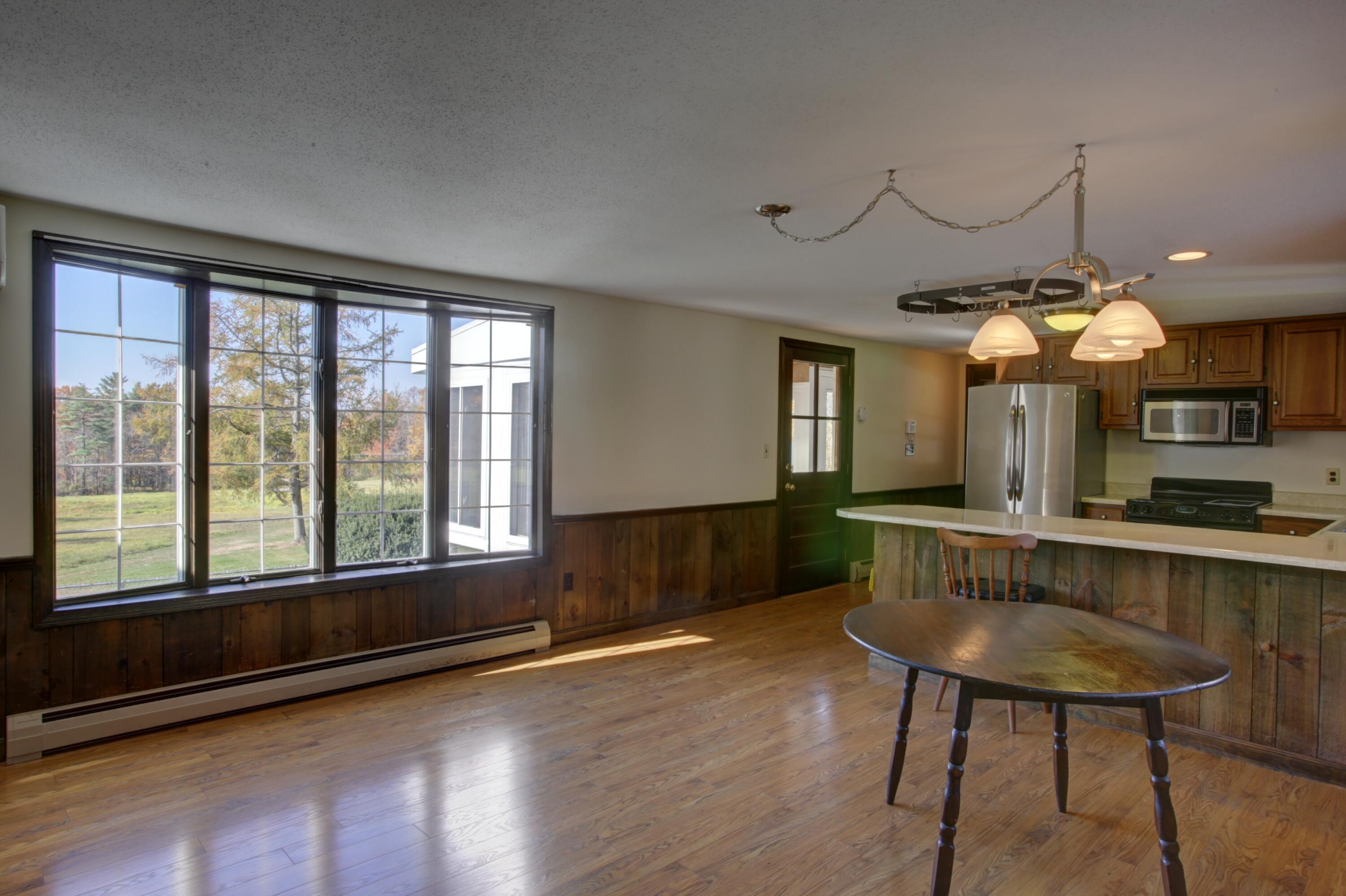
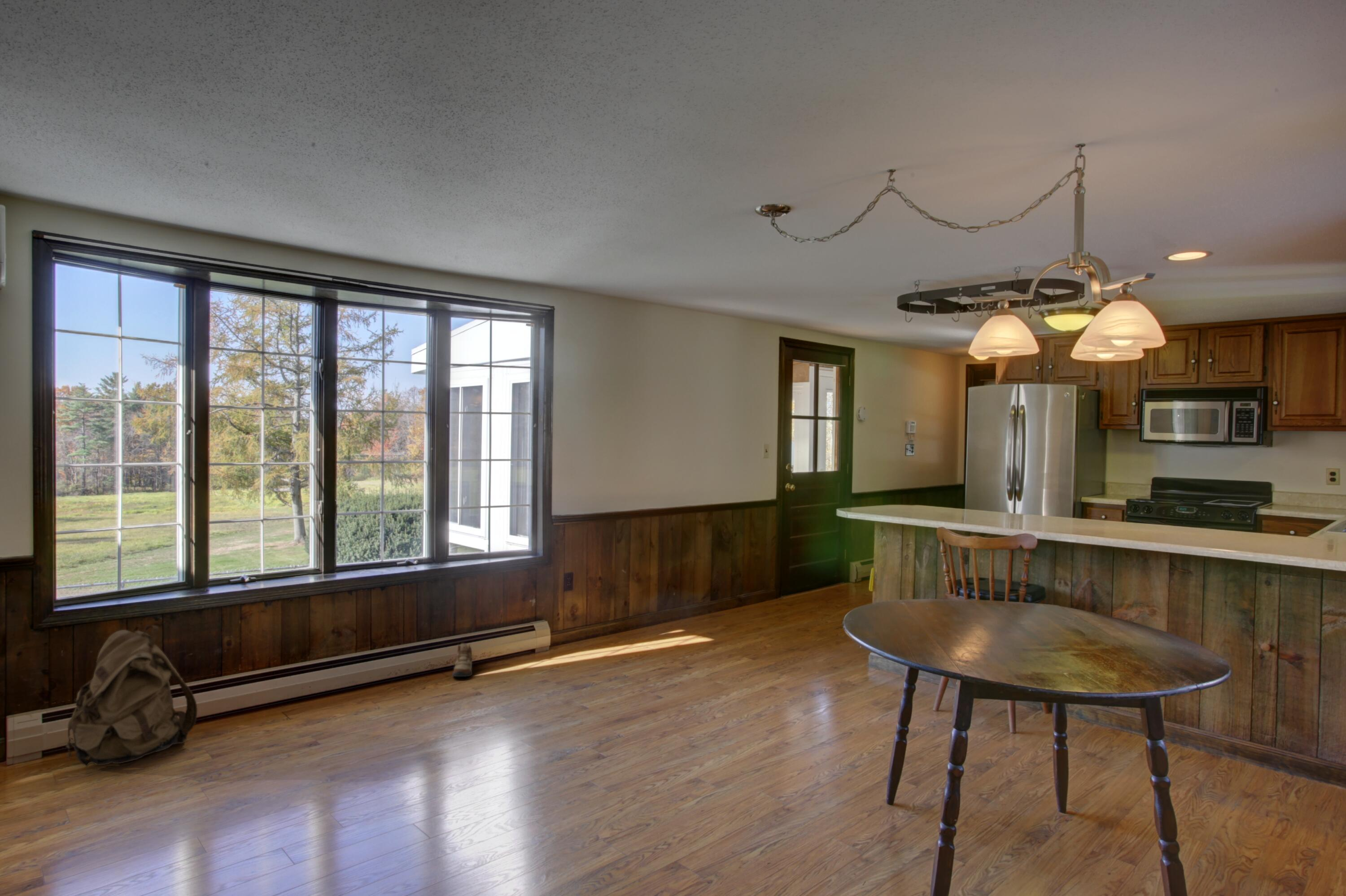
+ shoe (462, 659)
+ backpack (133, 686)
